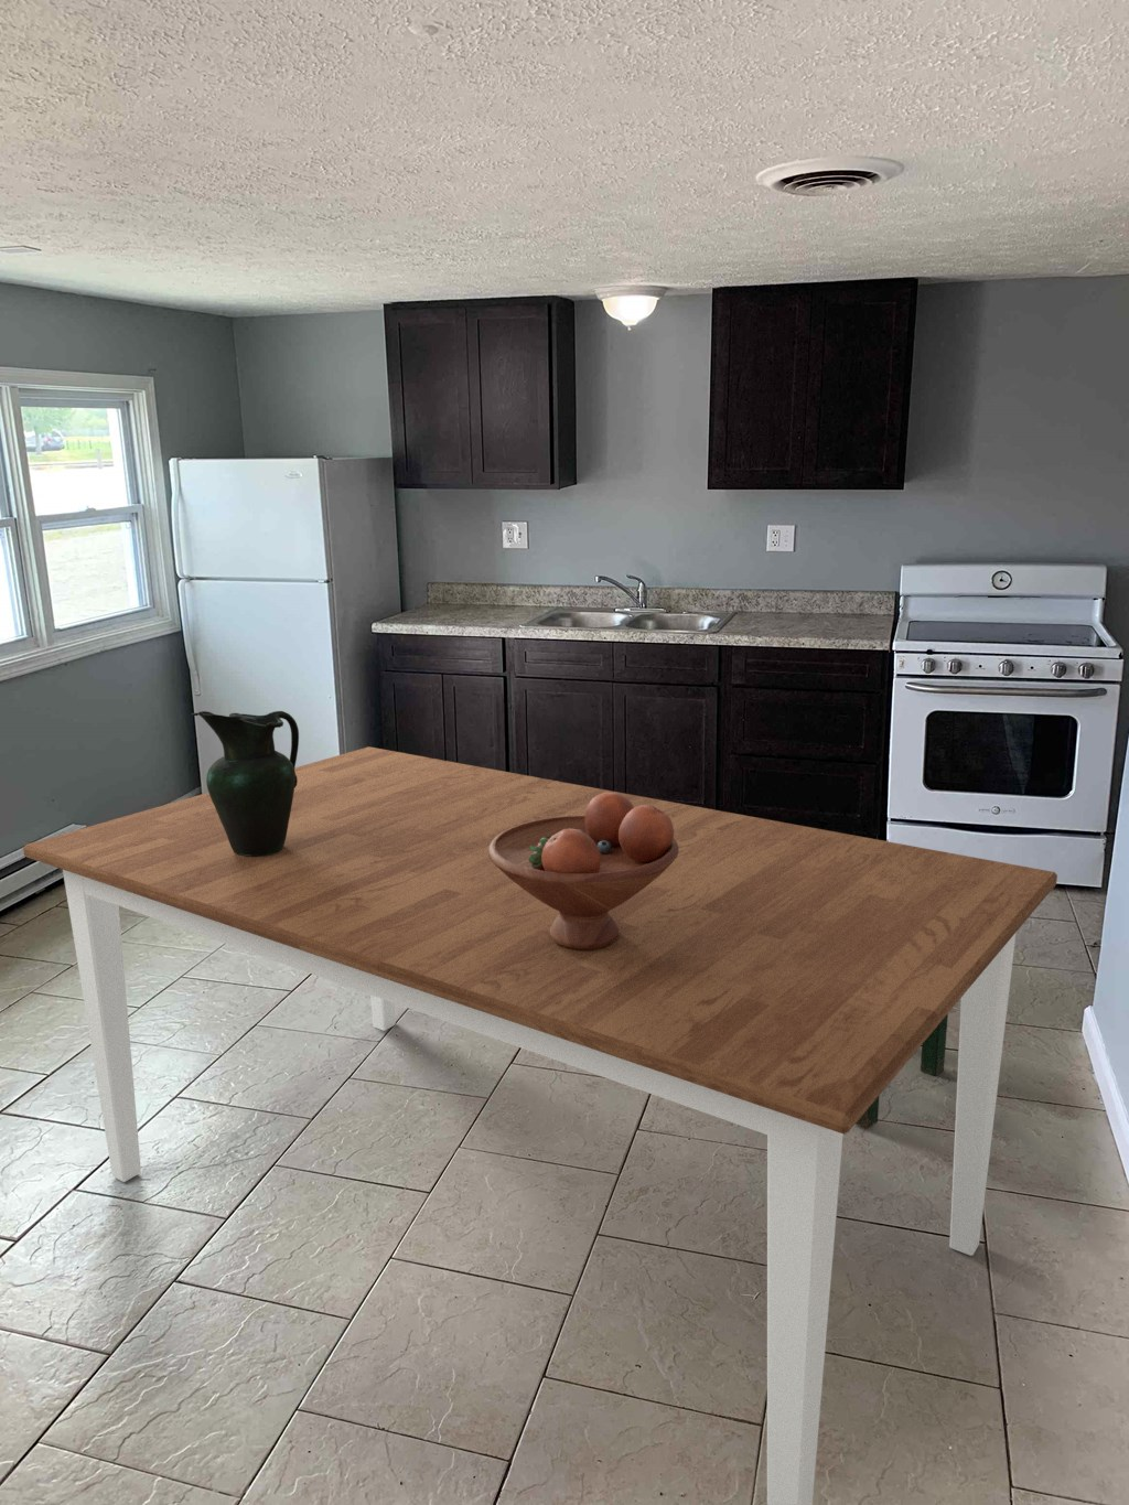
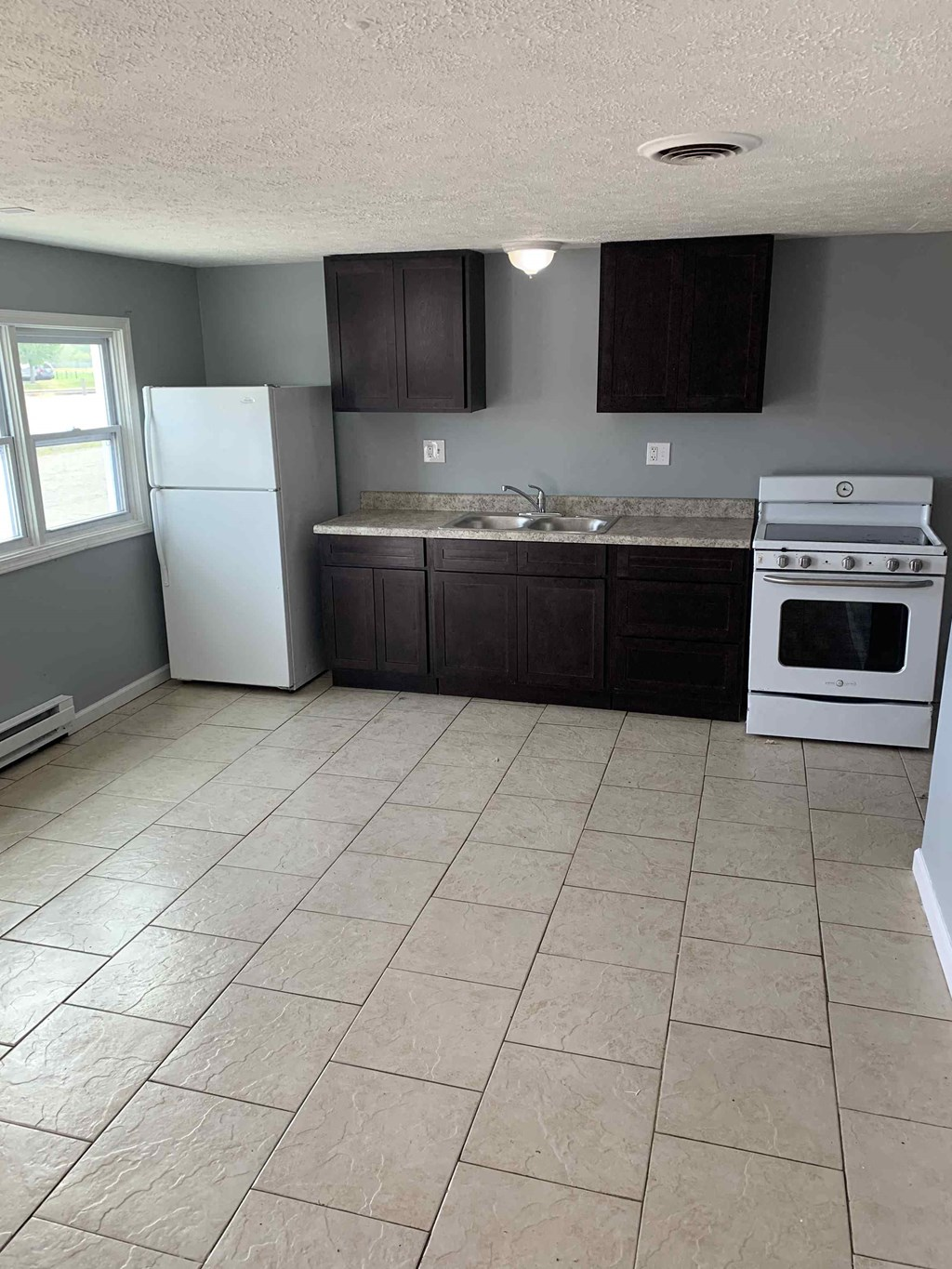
- fruit bowl (583, 871)
- stool (924, 1041)
- dining table (517, 1040)
- pitcher (253, 776)
